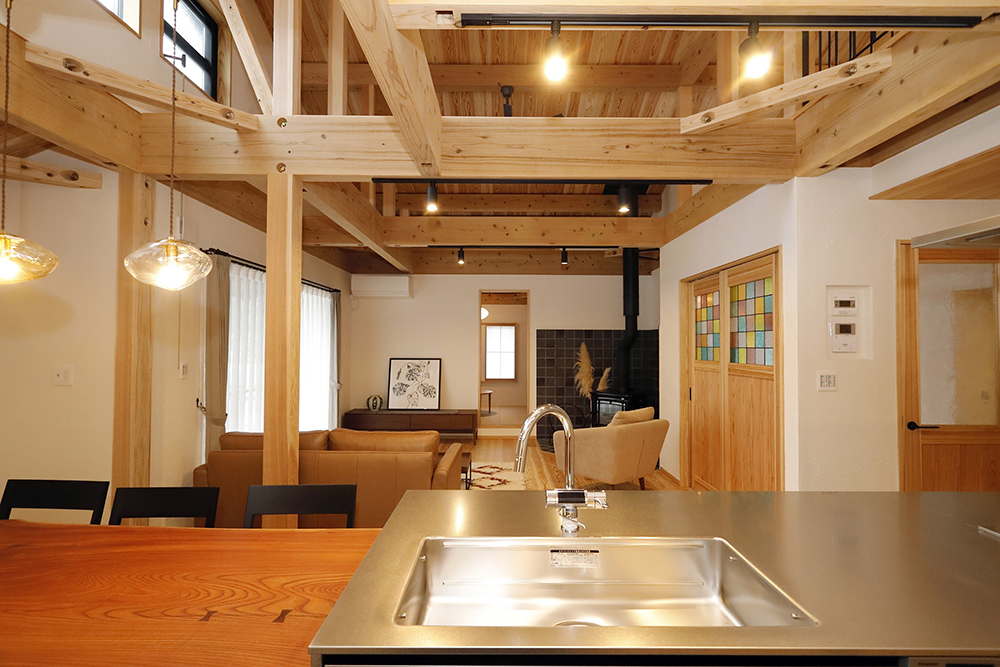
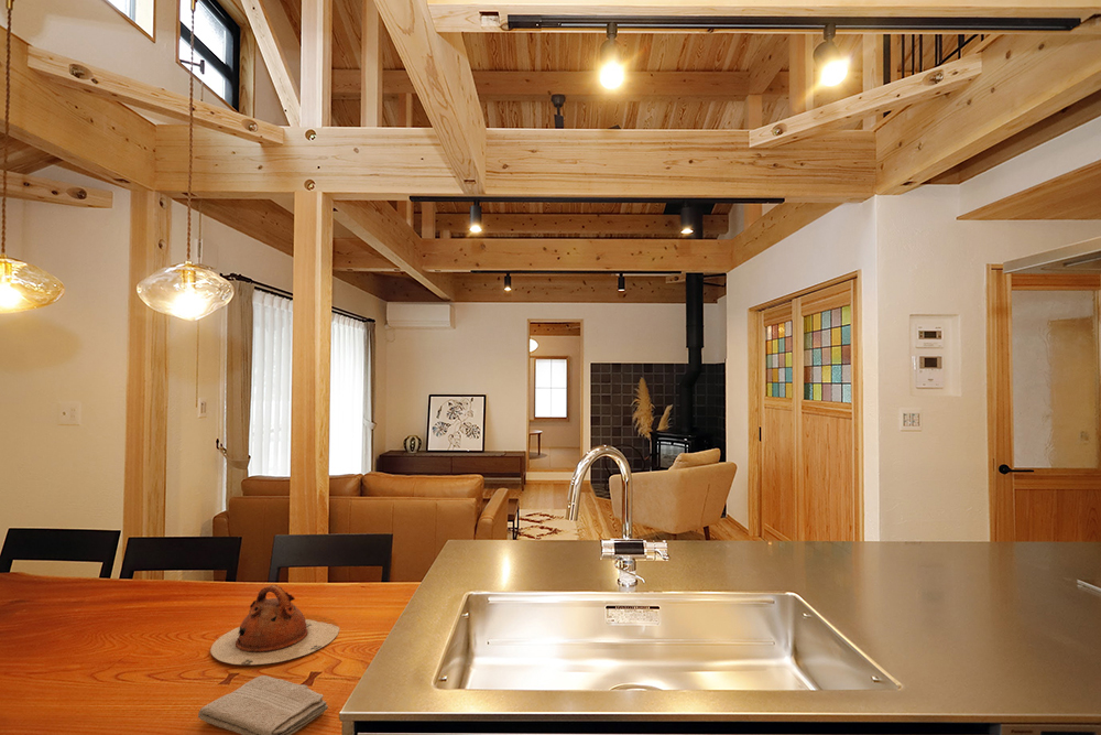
+ teapot (277, 610)
+ washcloth (264, 706)
